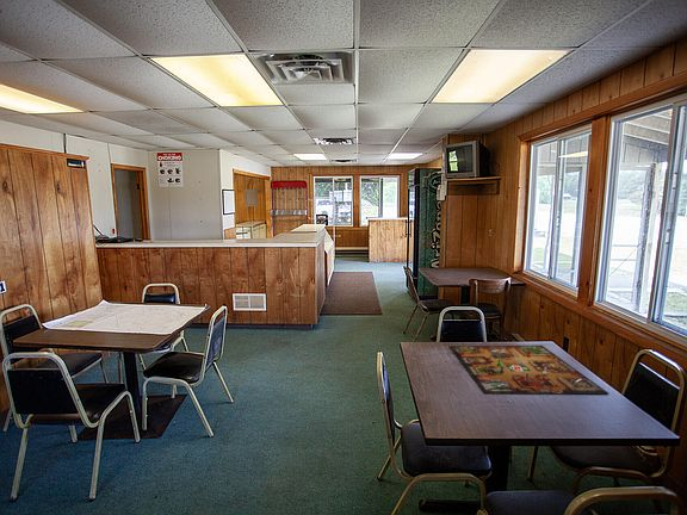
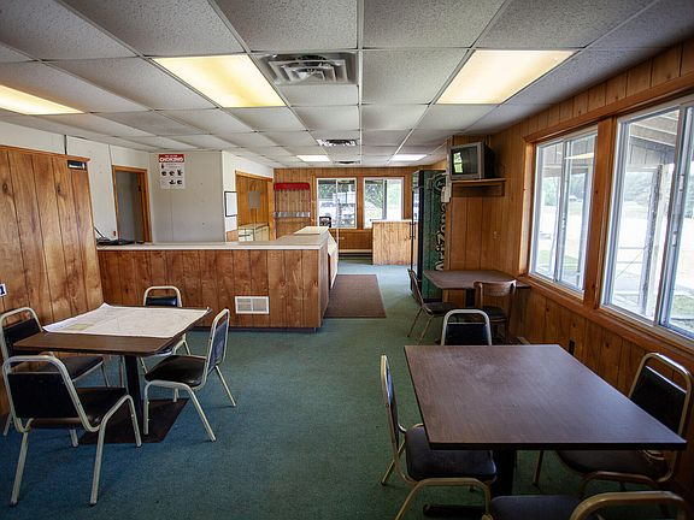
- gameboard (516, 362)
